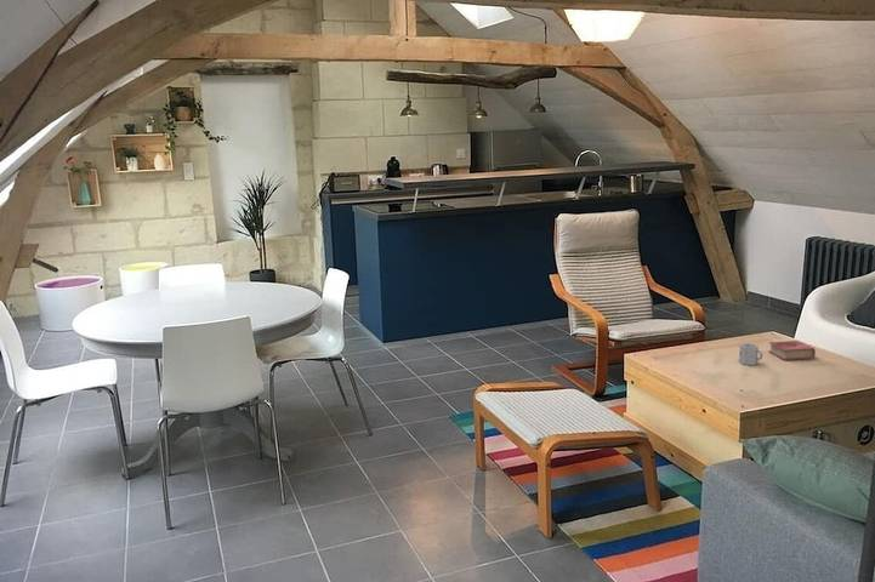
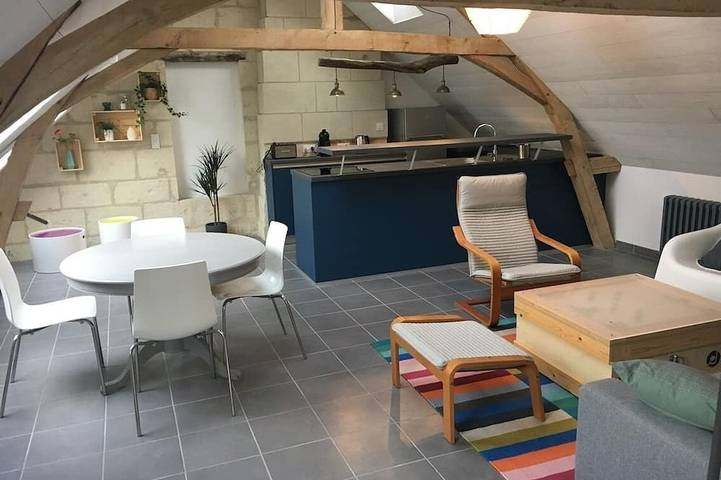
- book (791, 349)
- cup (750, 354)
